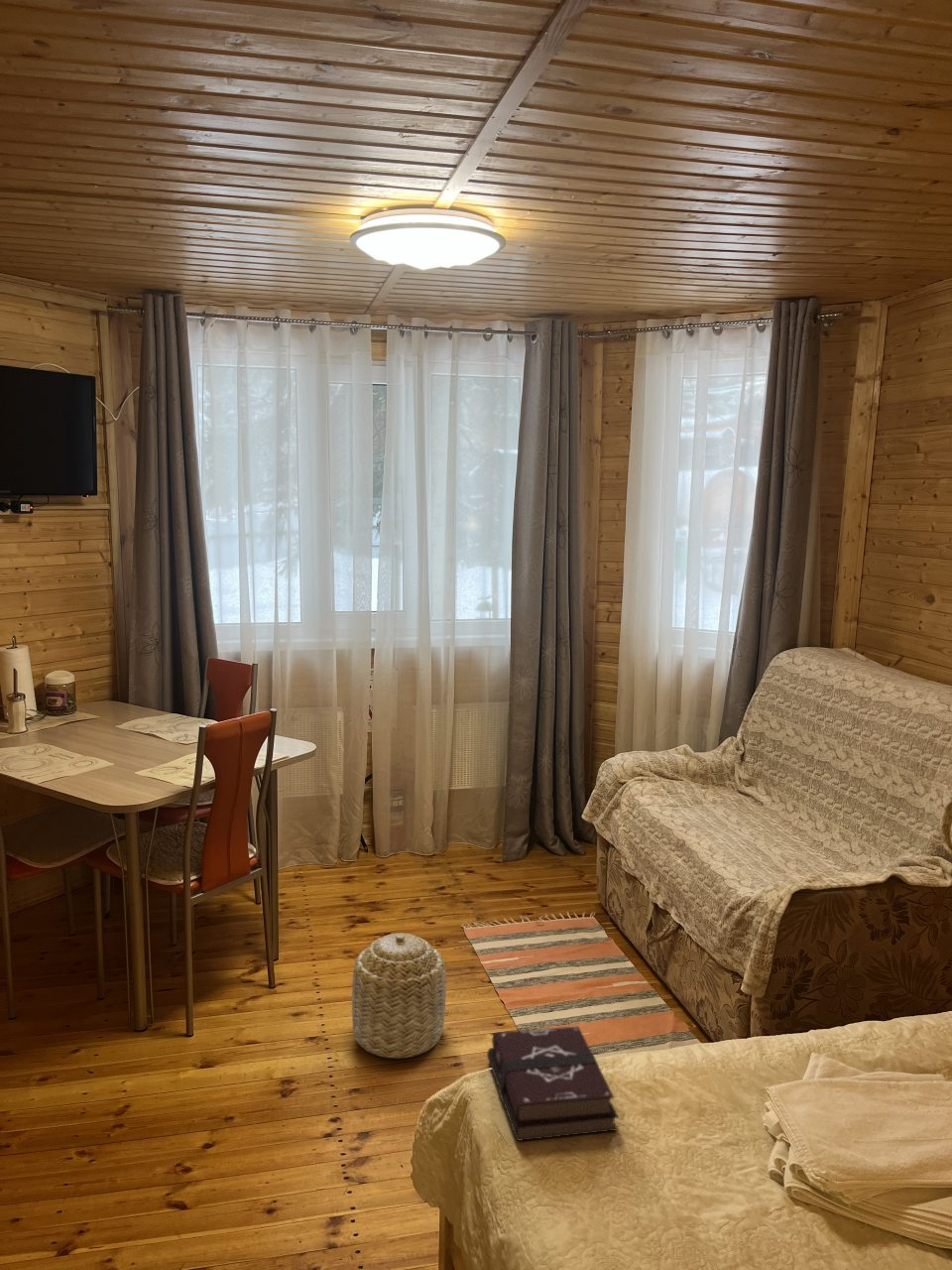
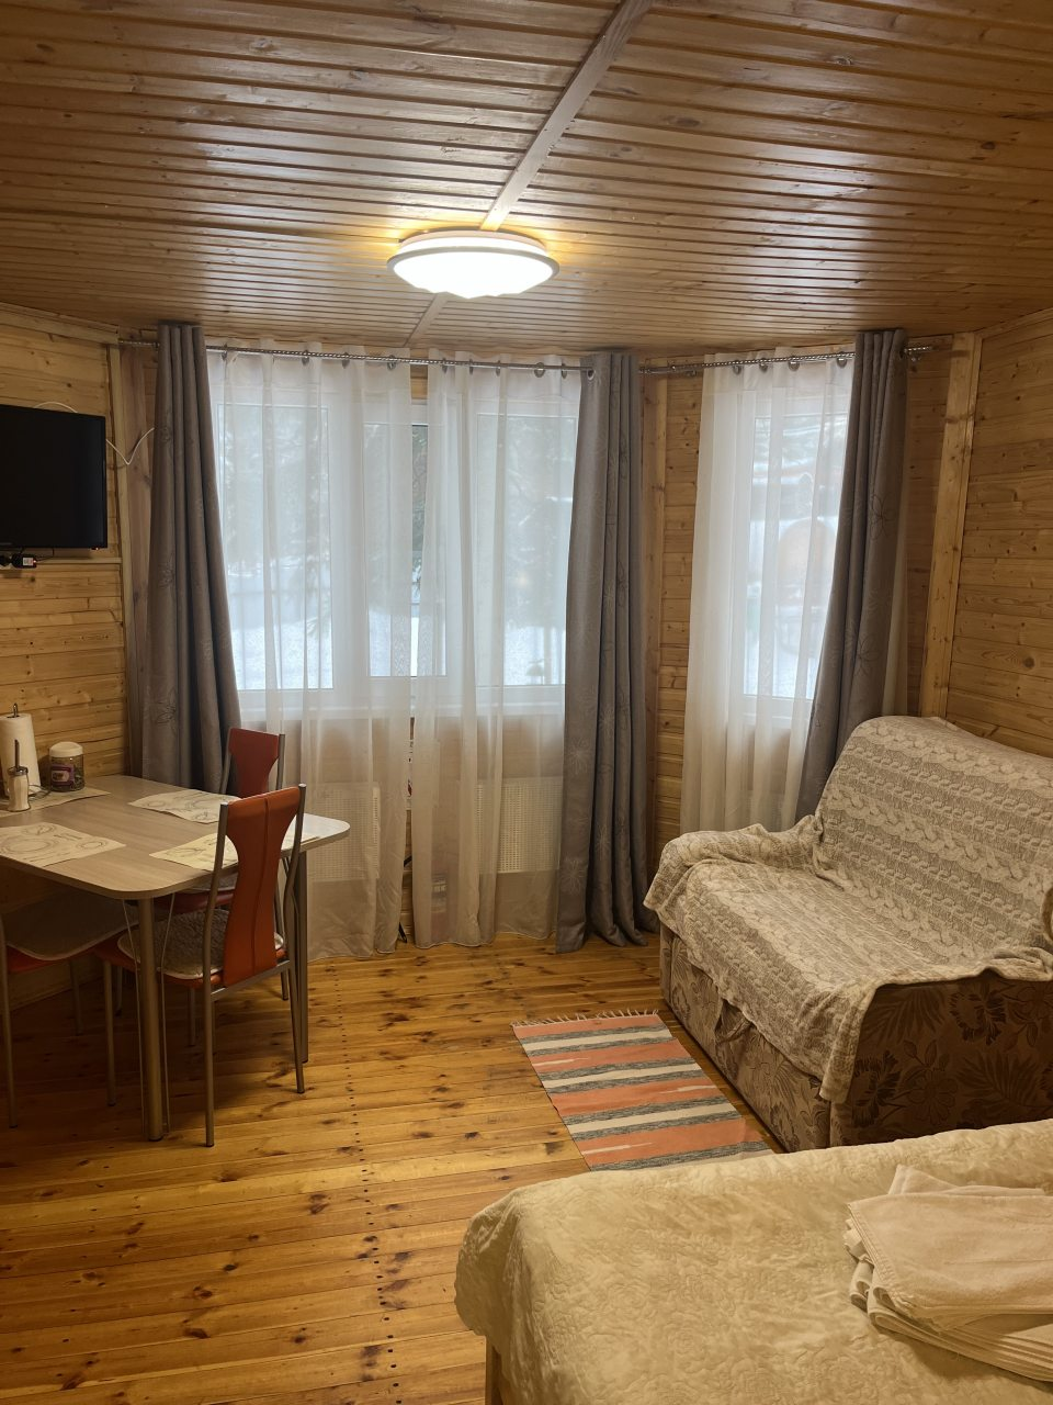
- basket (399, 986)
- hardback book (549, 1078)
